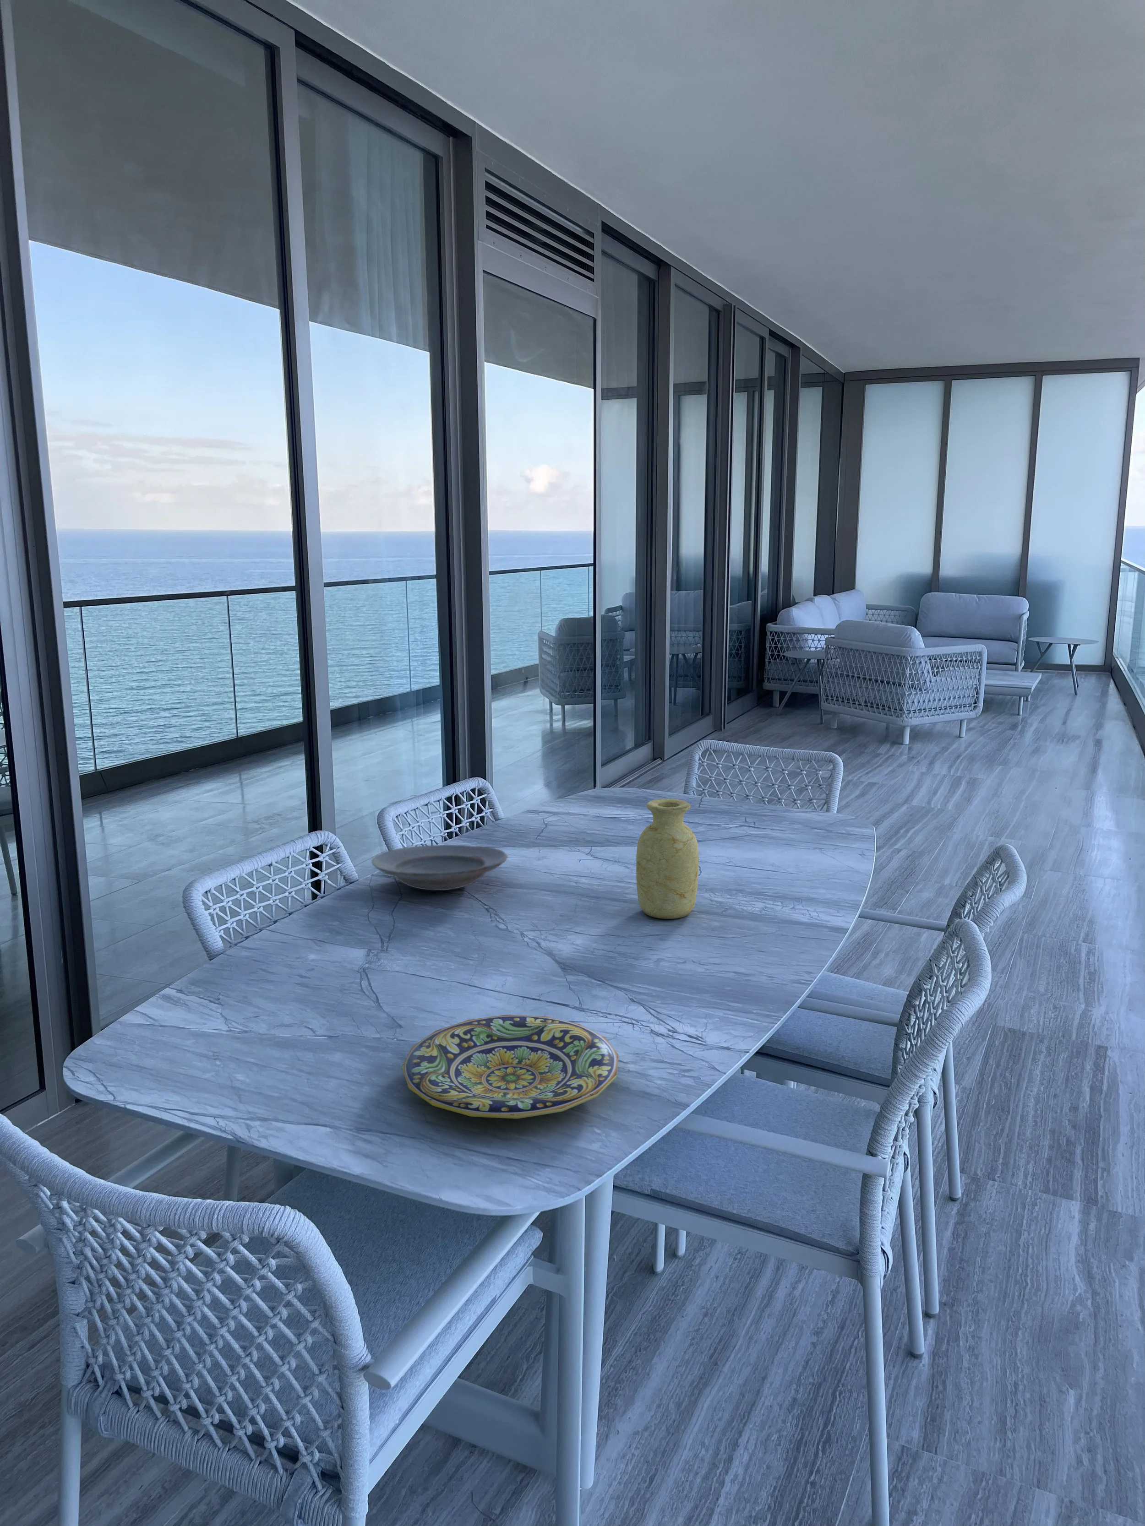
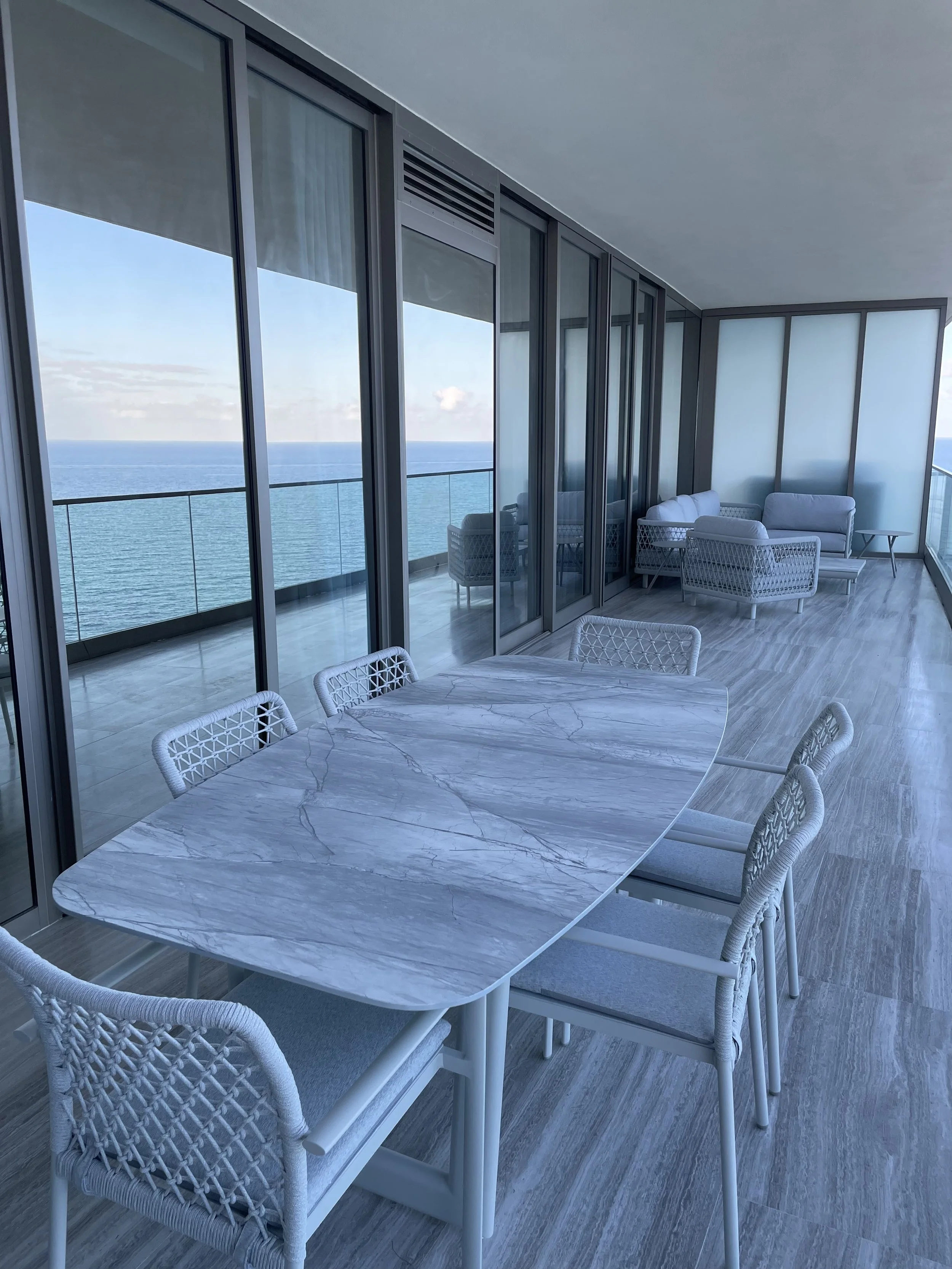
- plate (511, 1071)
- vase (668, 857)
- plate (440, 869)
